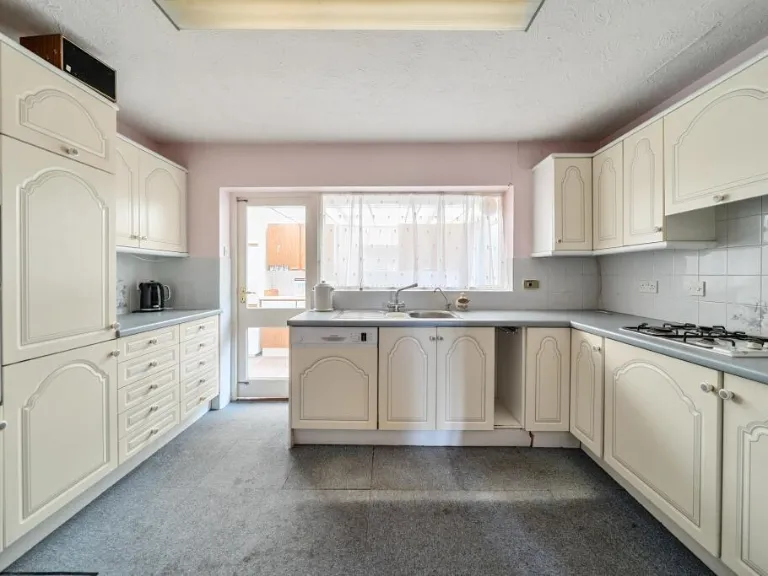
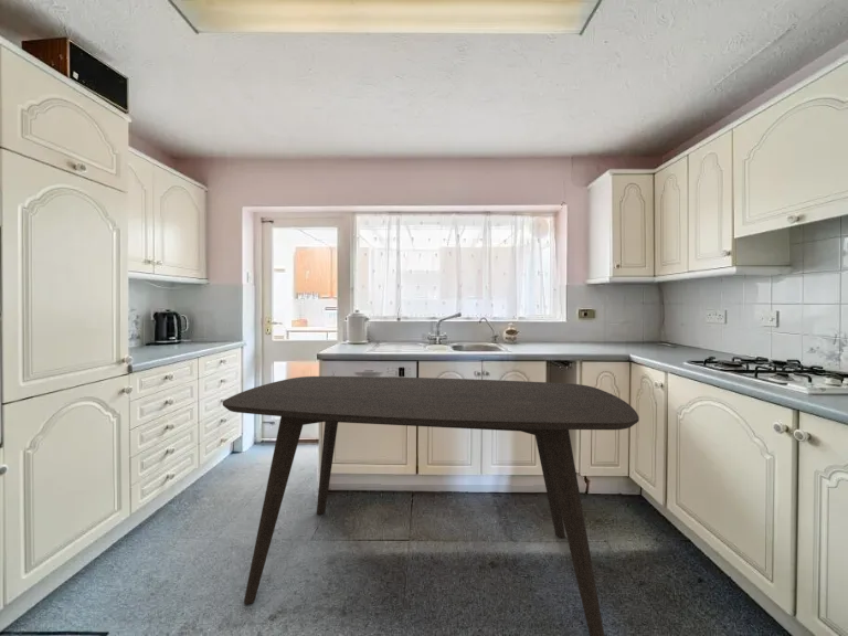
+ dining table (430, 426)
